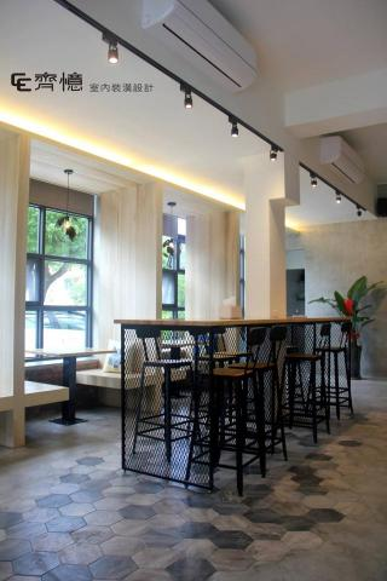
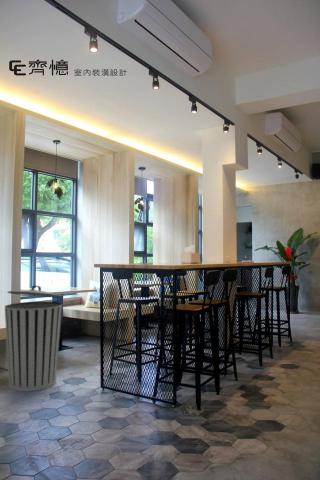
+ trash can (34, 334)
